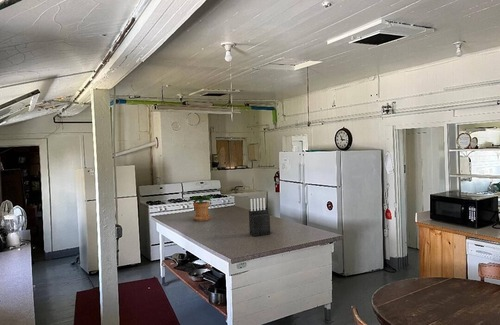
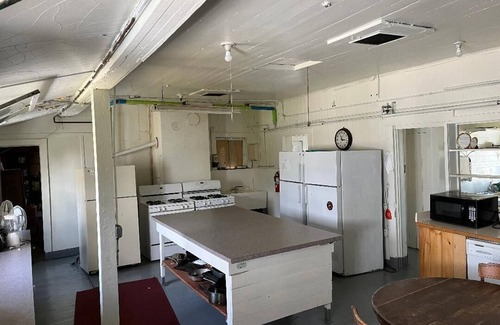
- knife block (259, 216)
- potted plant (200, 207)
